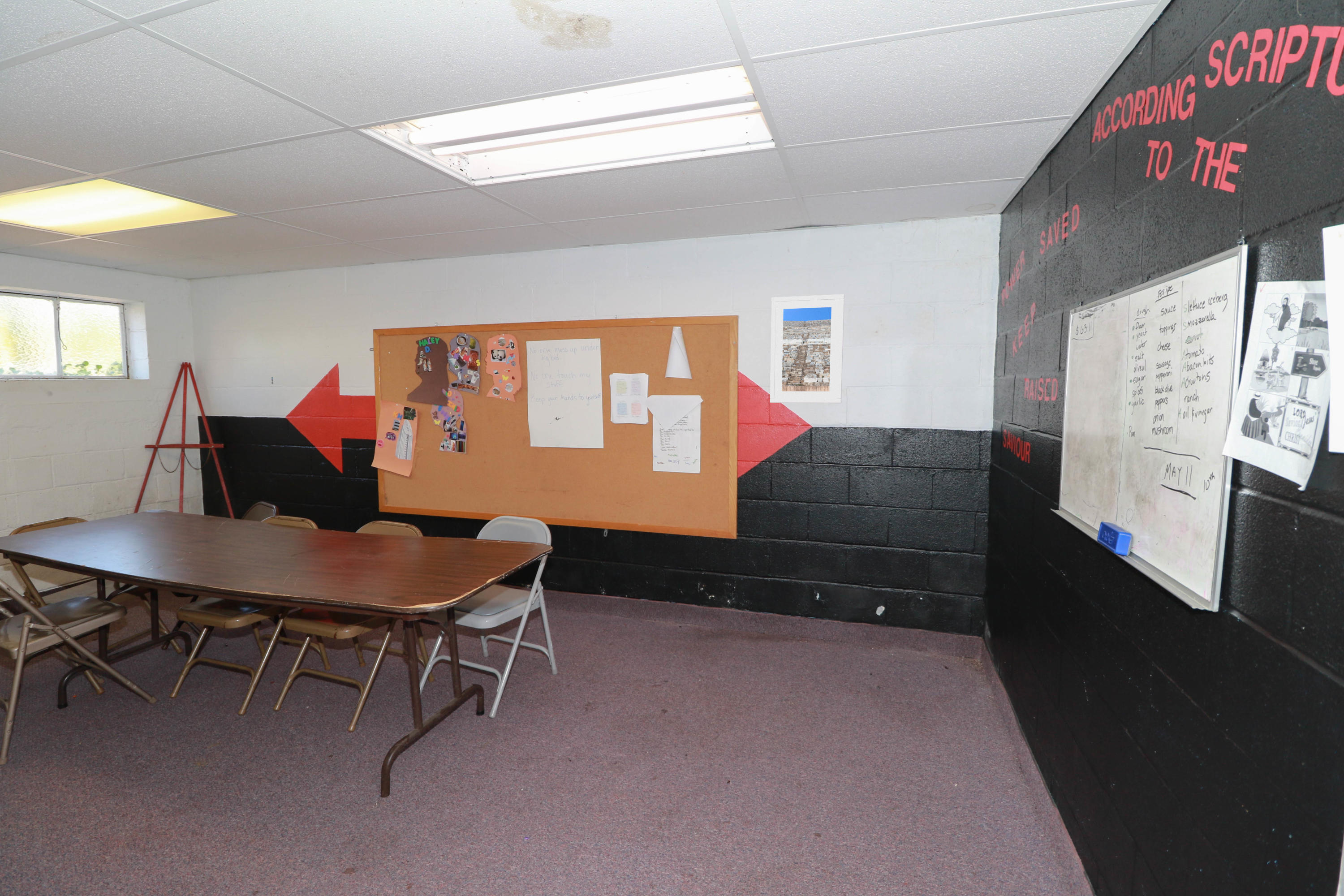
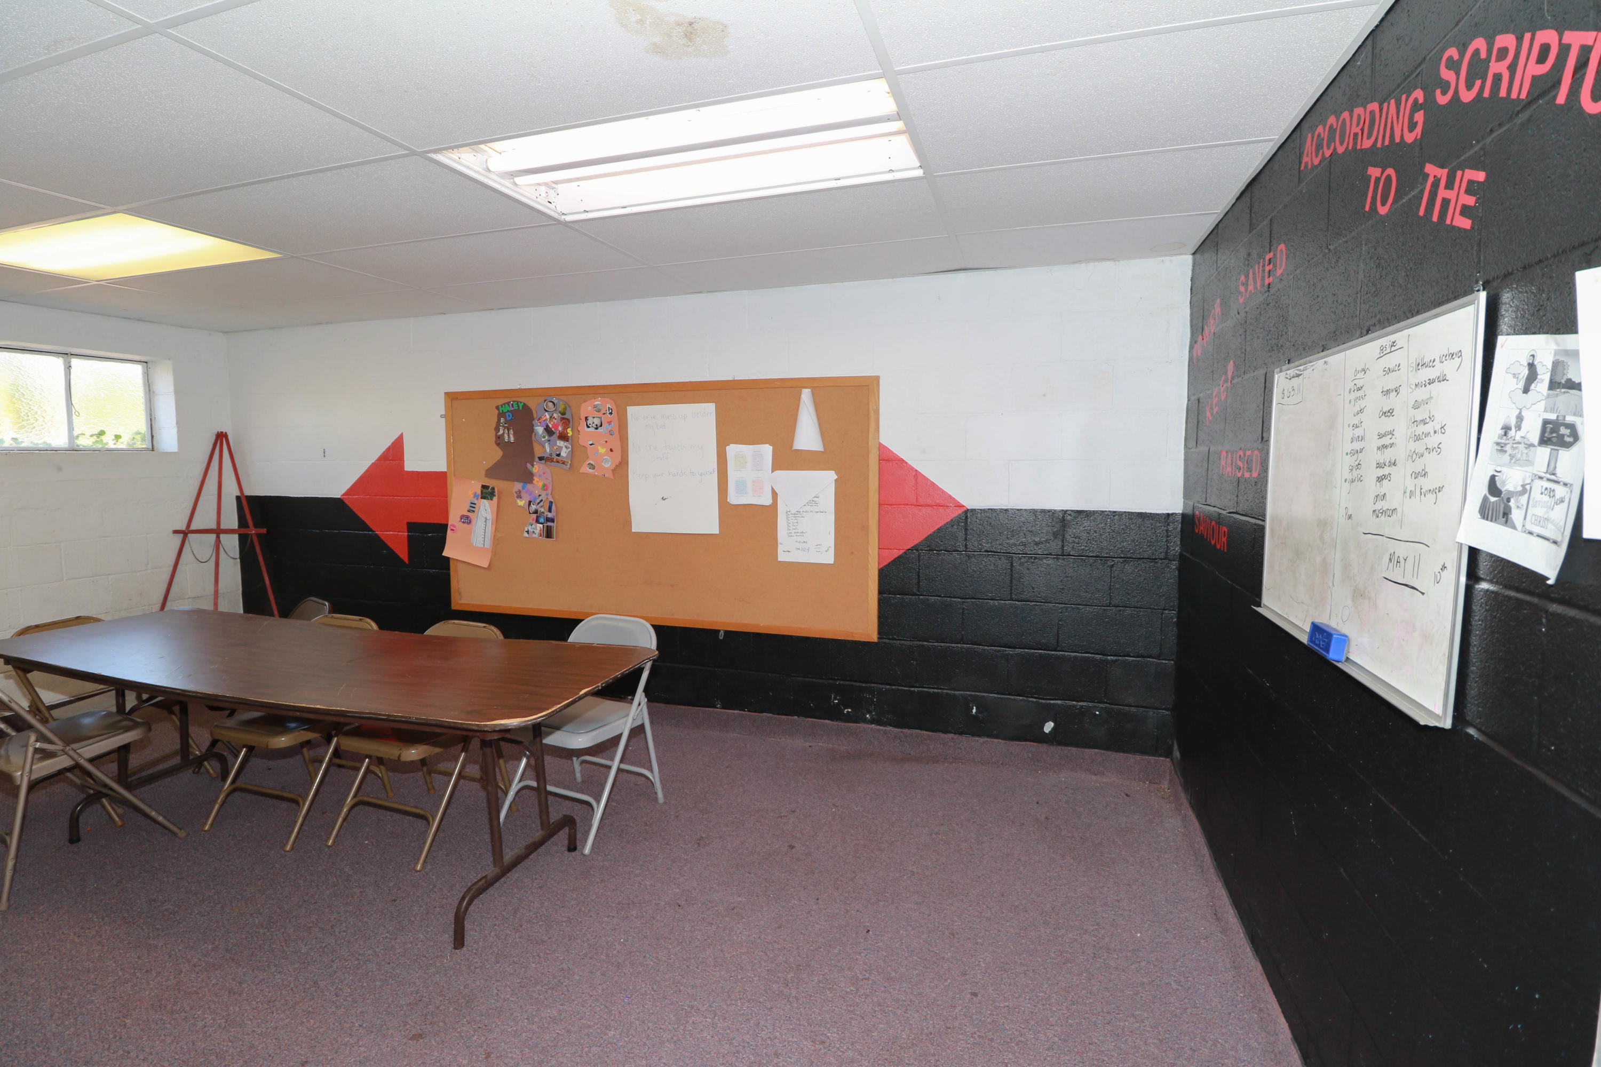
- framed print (806, 350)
